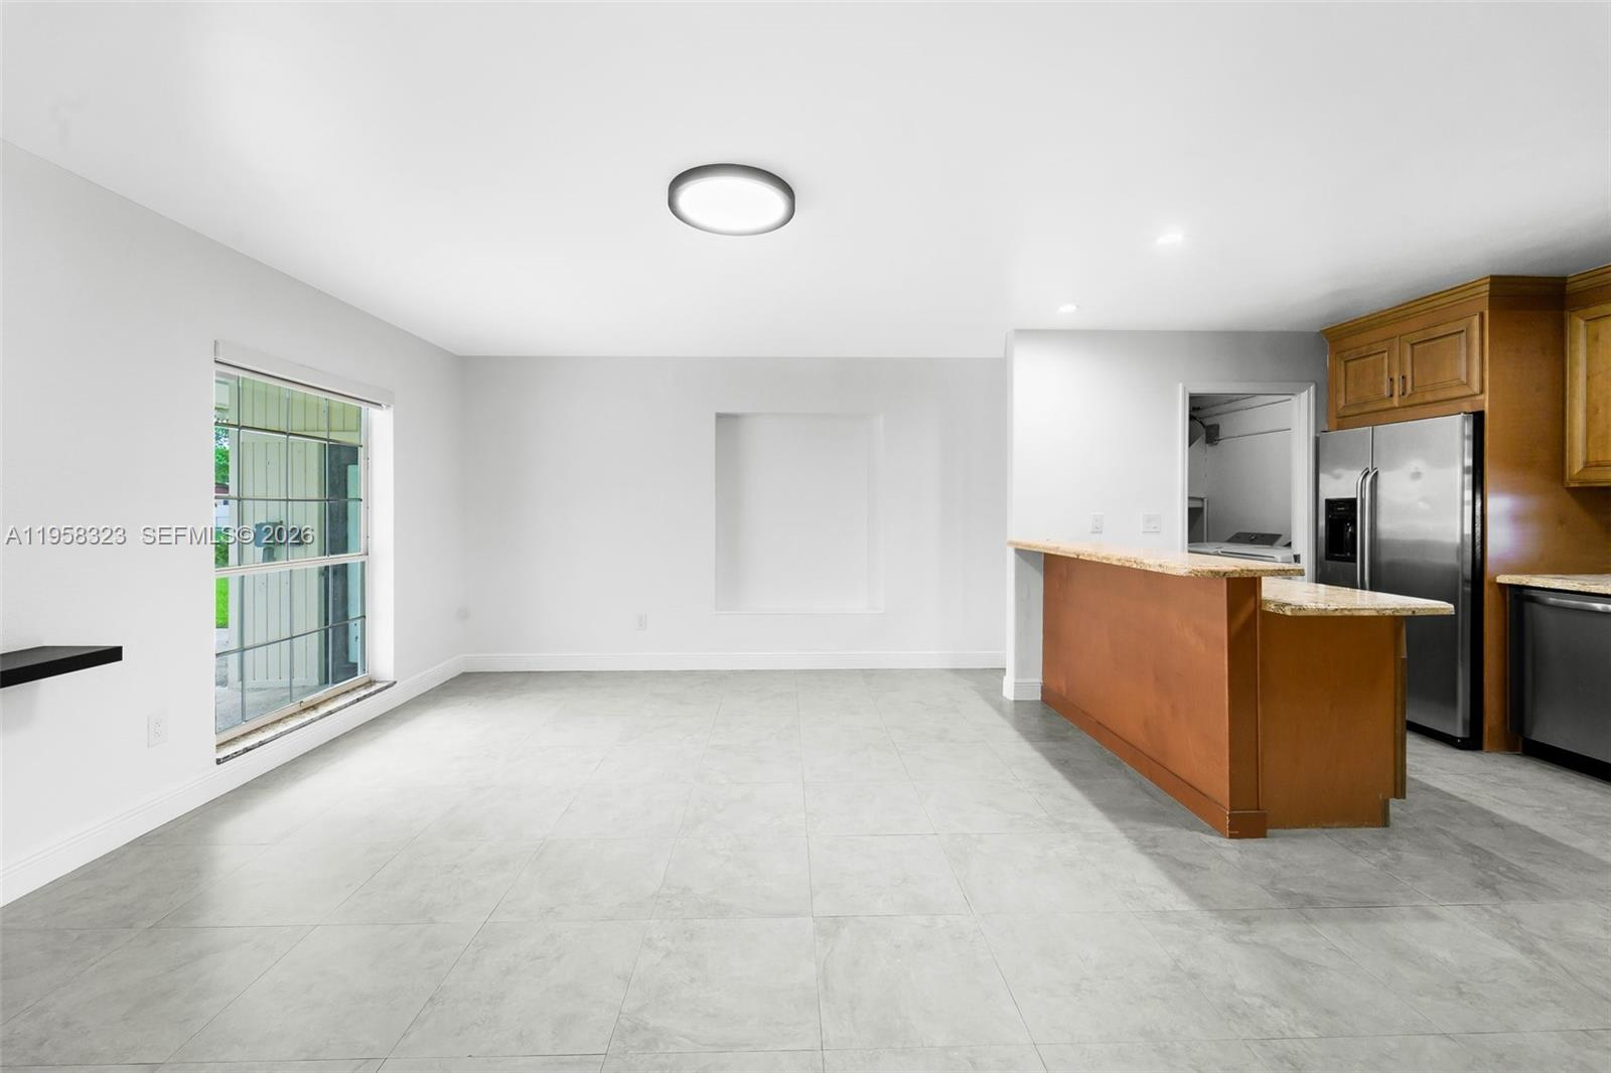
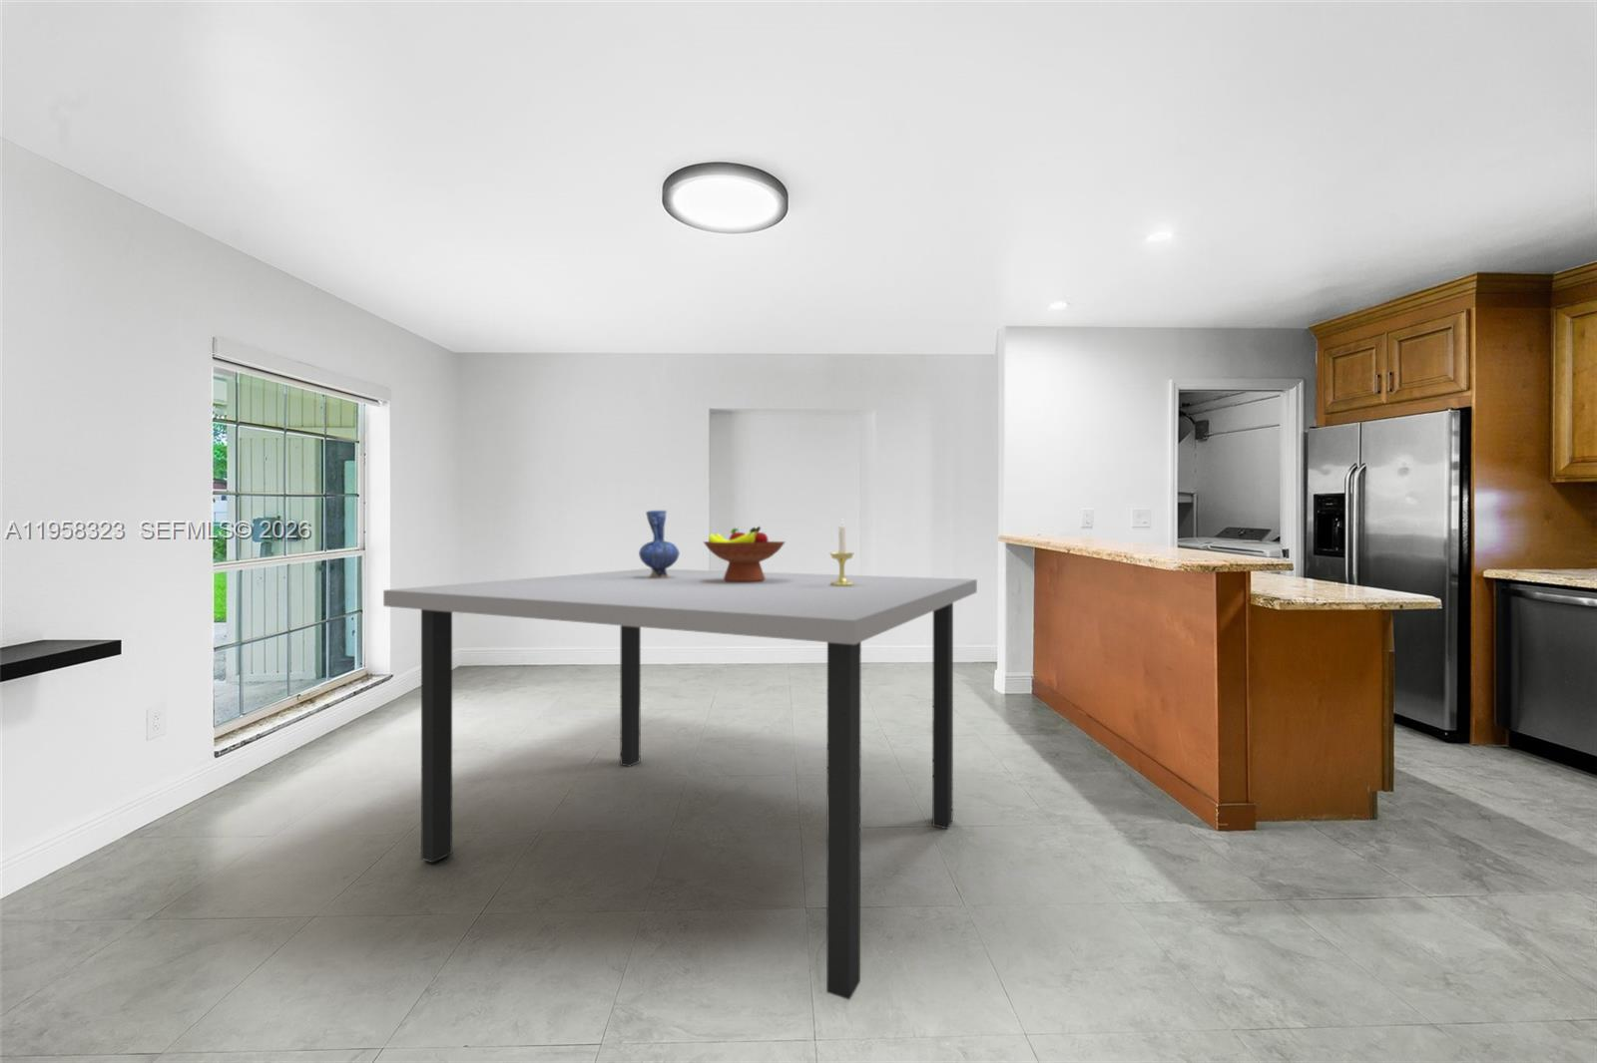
+ vase (659, 543)
+ fruit bowl (743, 553)
+ candlestick (842, 549)
+ dining table (640, 705)
